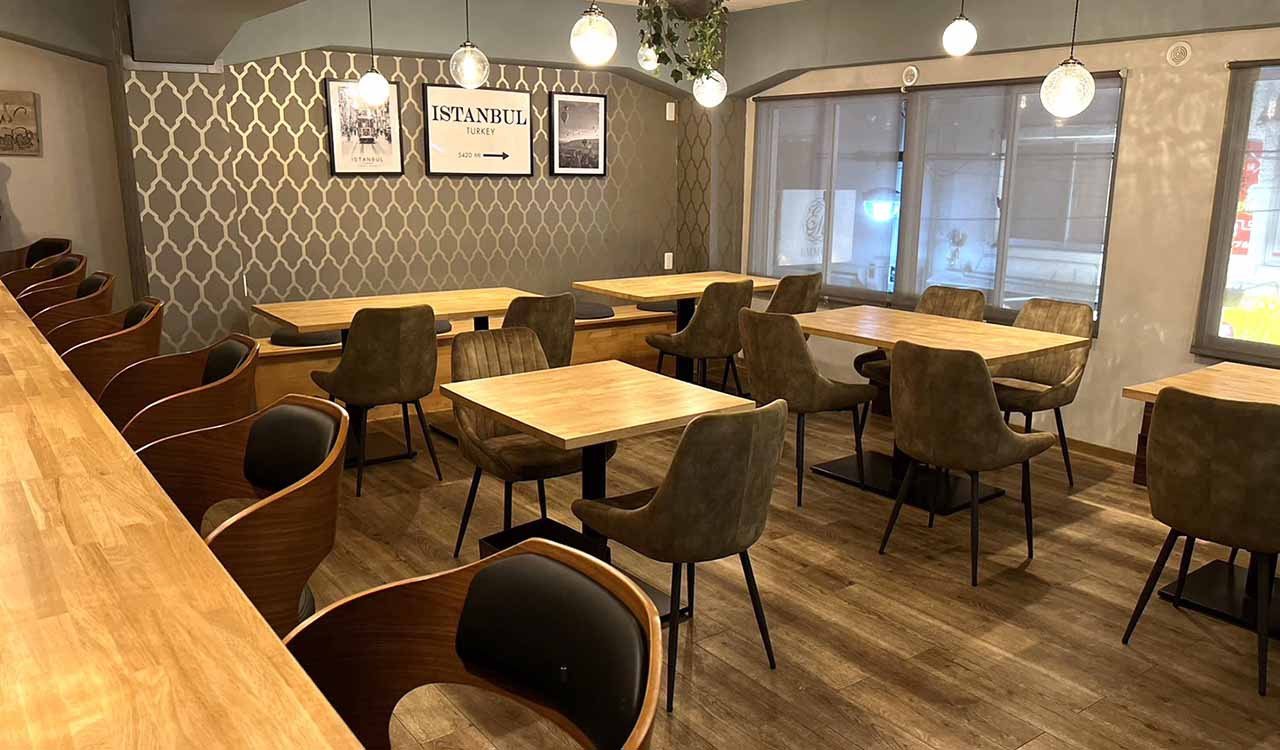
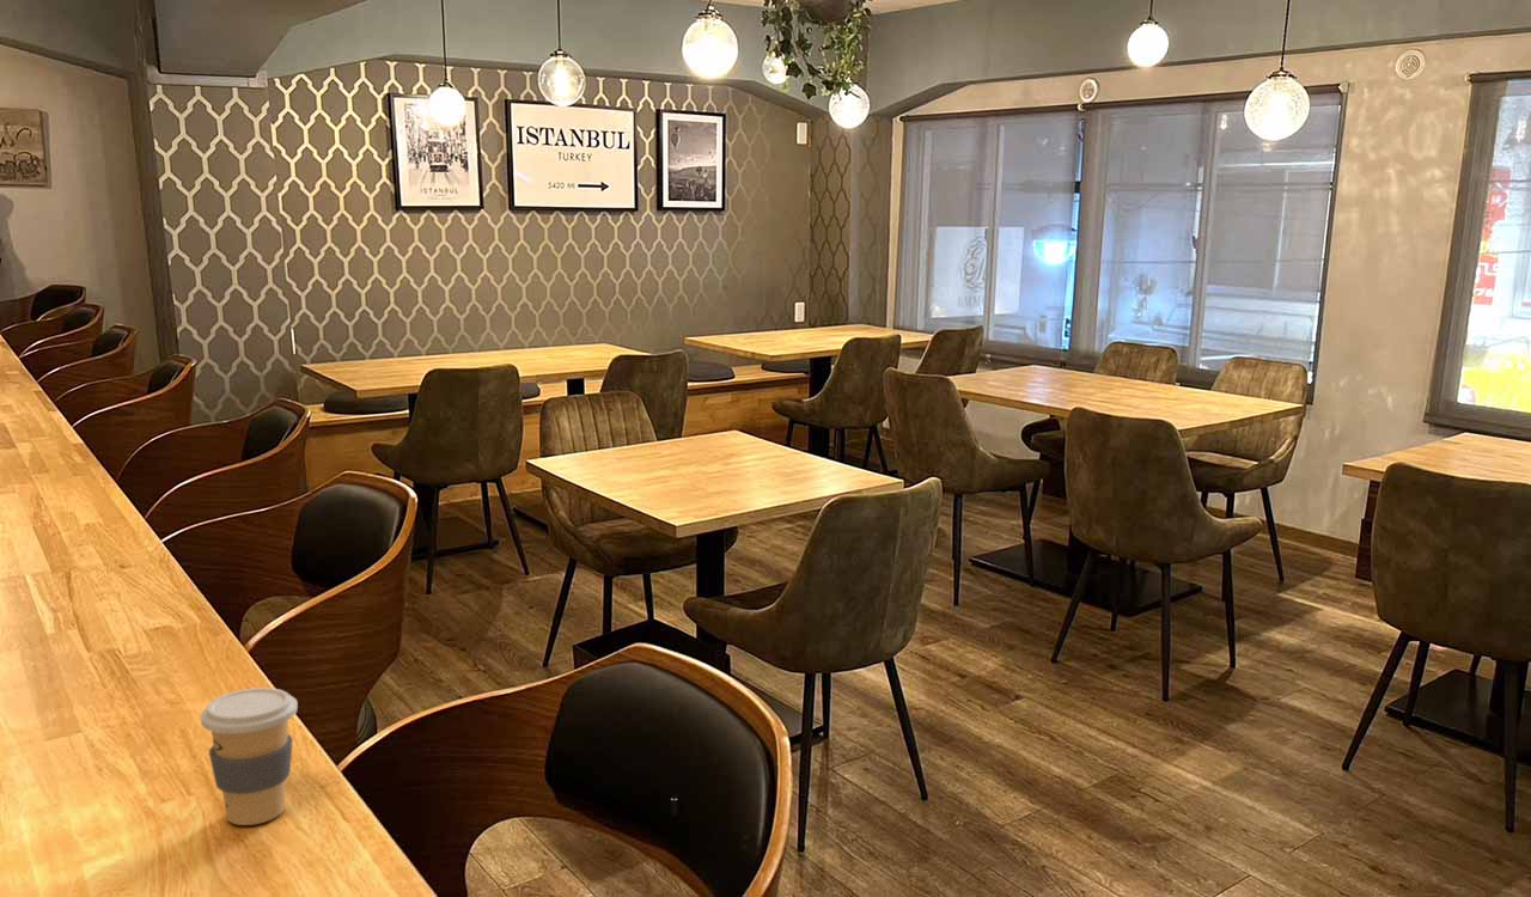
+ coffee cup (252, 757)
